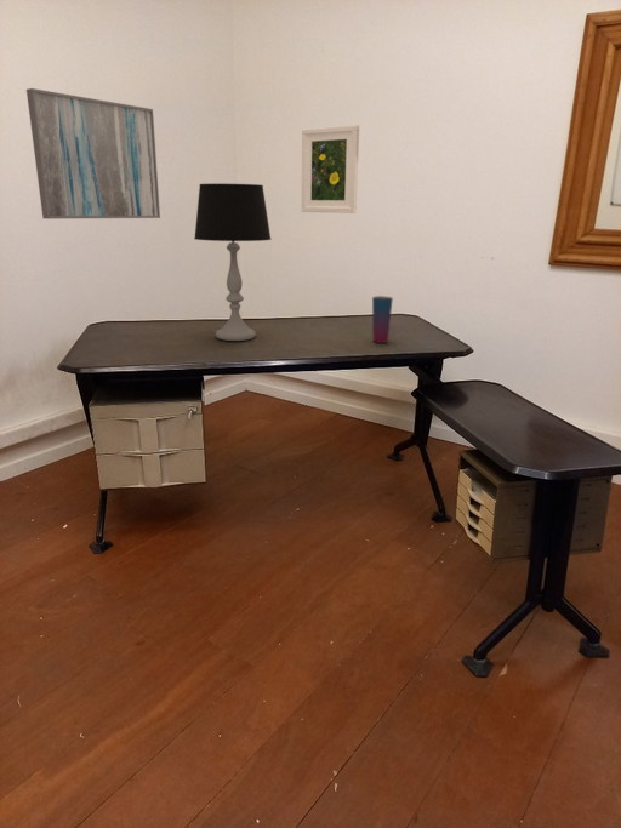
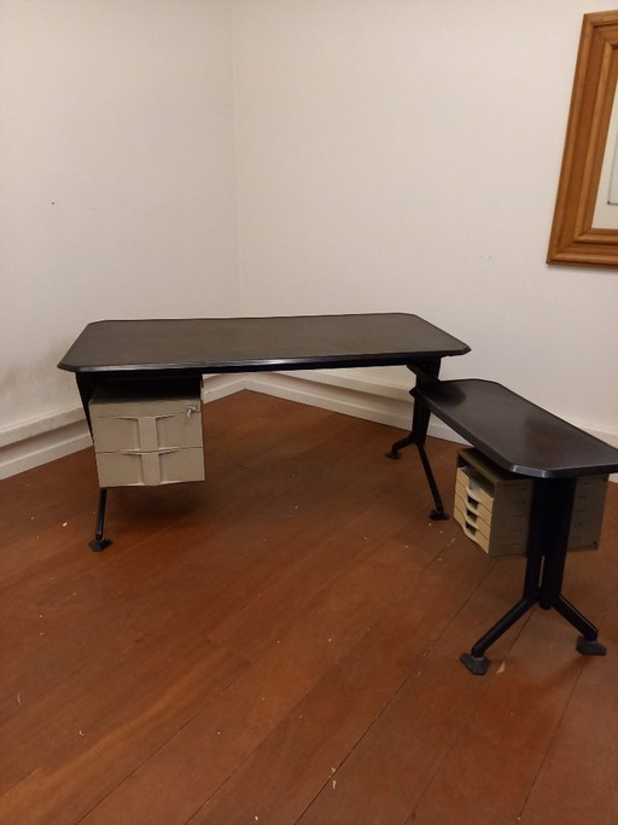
- table lamp (233, 263)
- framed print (329, 170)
- cup (381, 319)
- wall art (101, 160)
